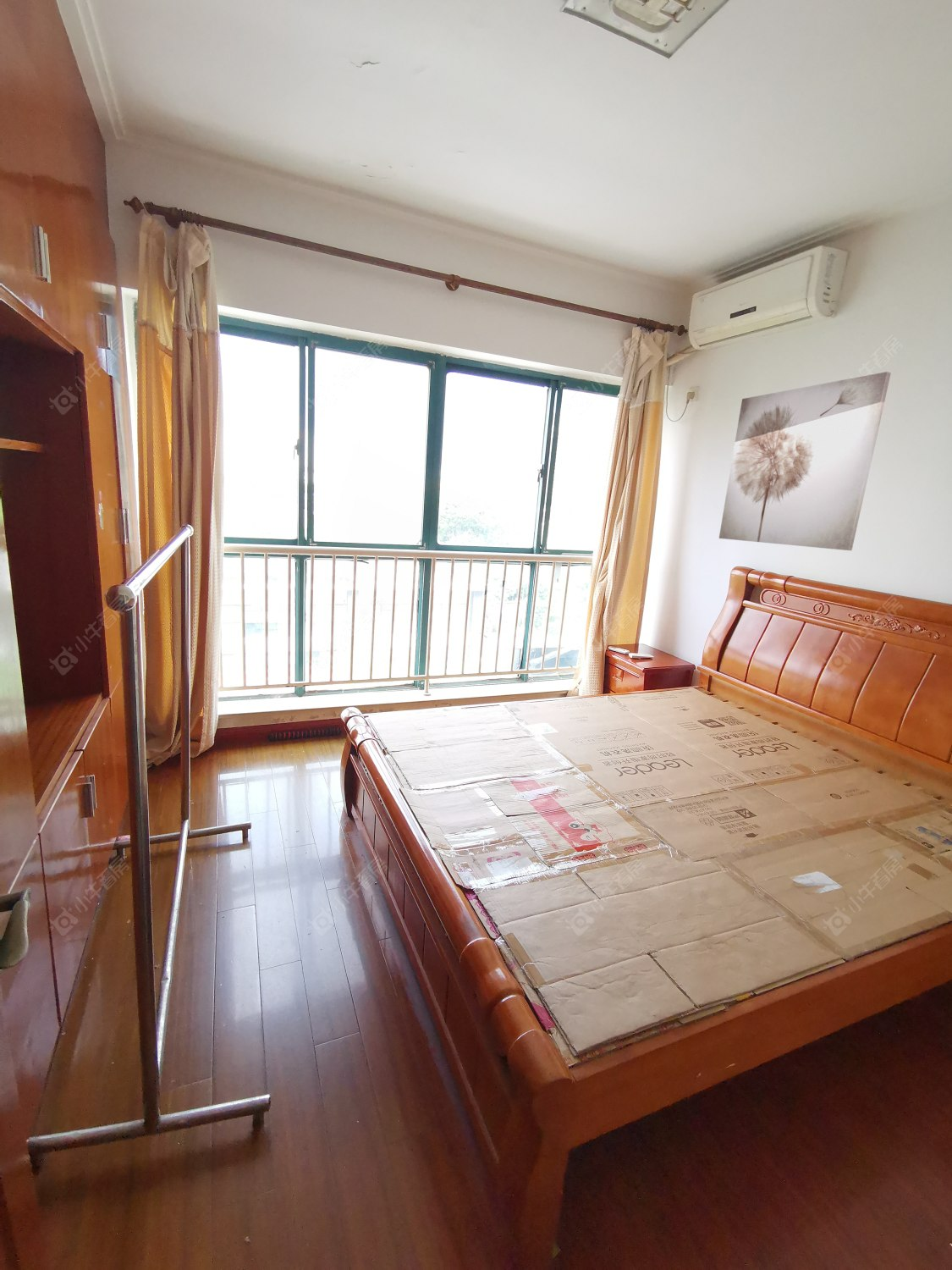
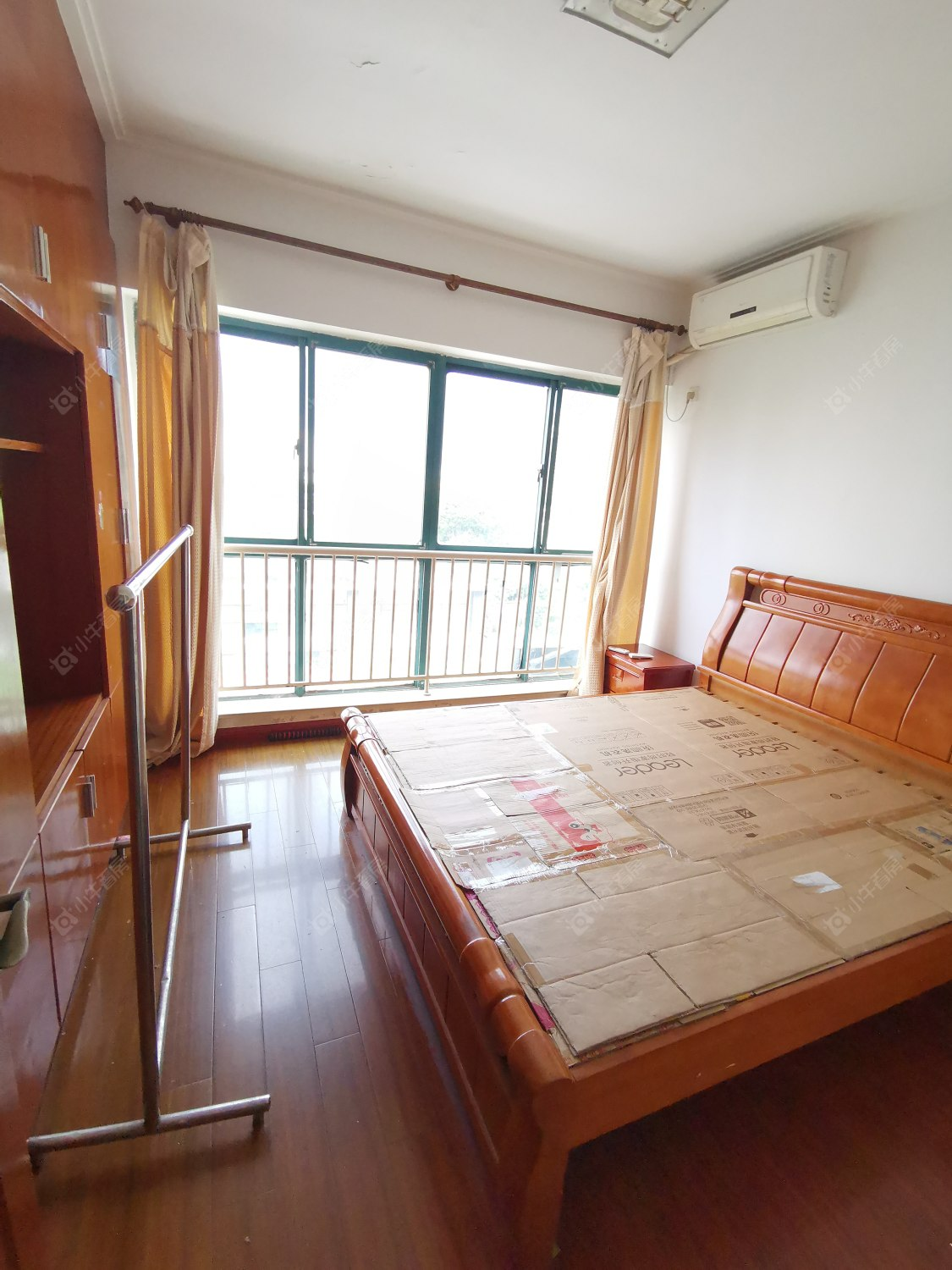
- wall art (792, 467)
